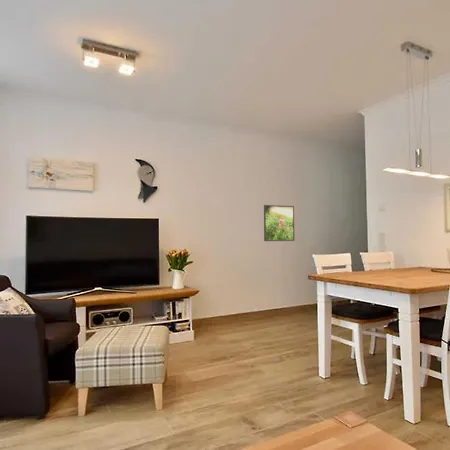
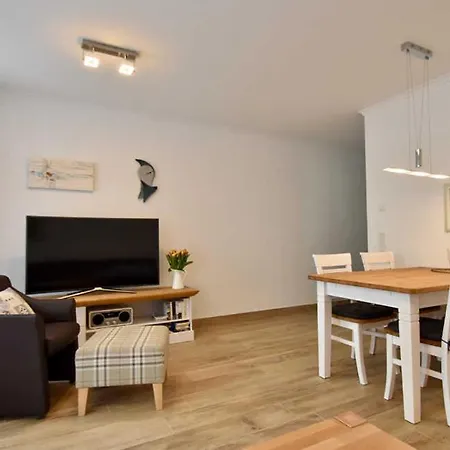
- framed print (279, 223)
